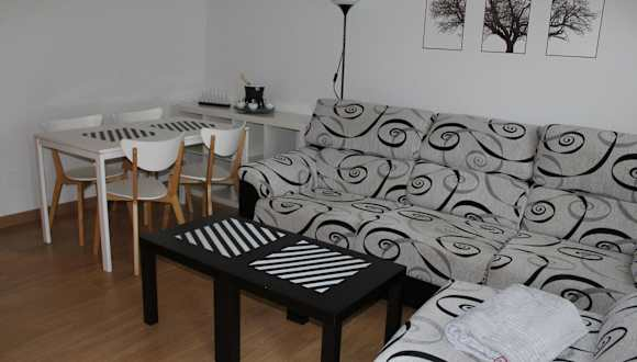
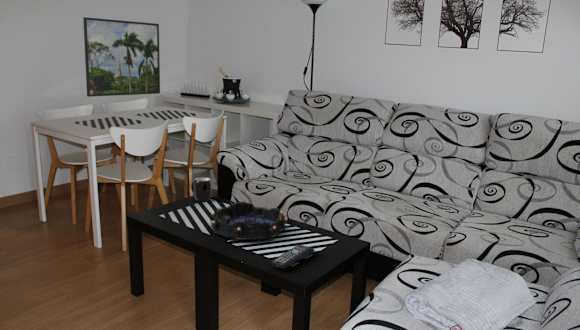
+ remote control (293, 255)
+ mug (200, 188)
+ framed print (124, 58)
+ decorative bowl (248, 218)
